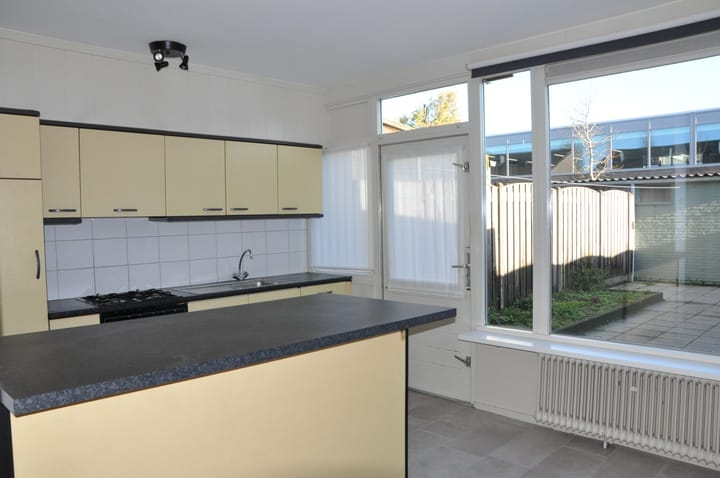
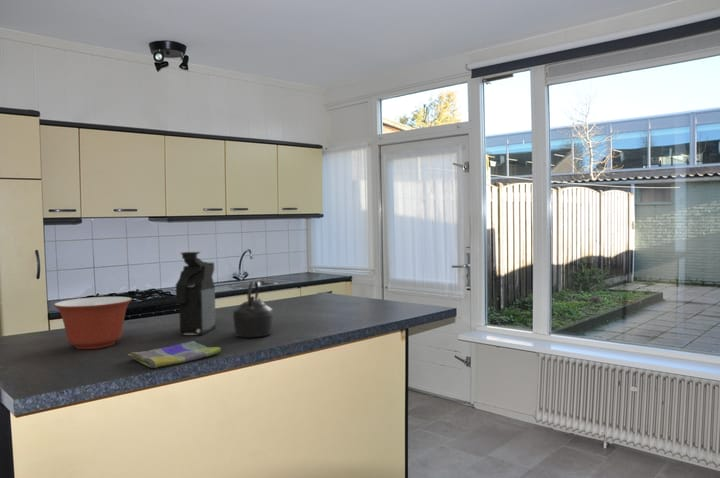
+ mixing bowl (94, 323)
+ coffee maker (196, 291)
+ dish towel (175, 353)
+ kettle (254, 306)
